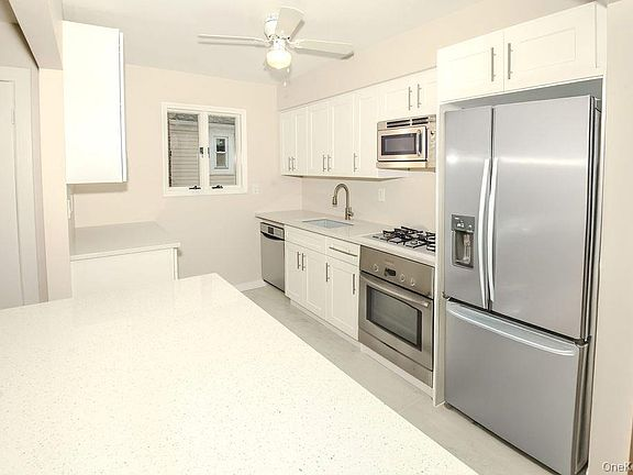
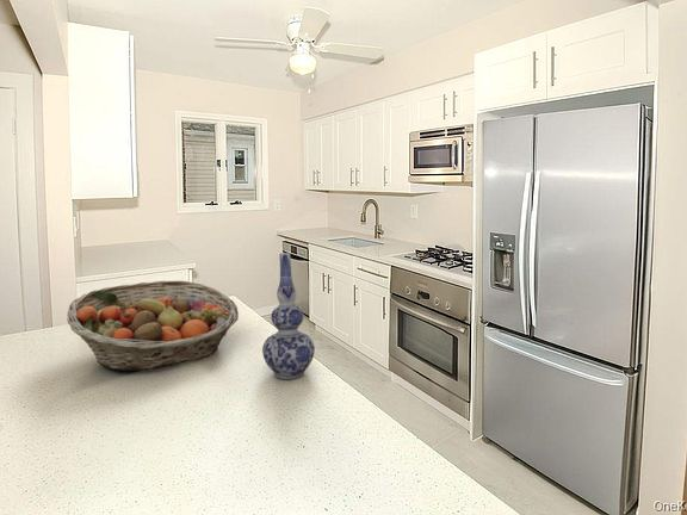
+ fruit basket (159, 321)
+ vase (287, 314)
